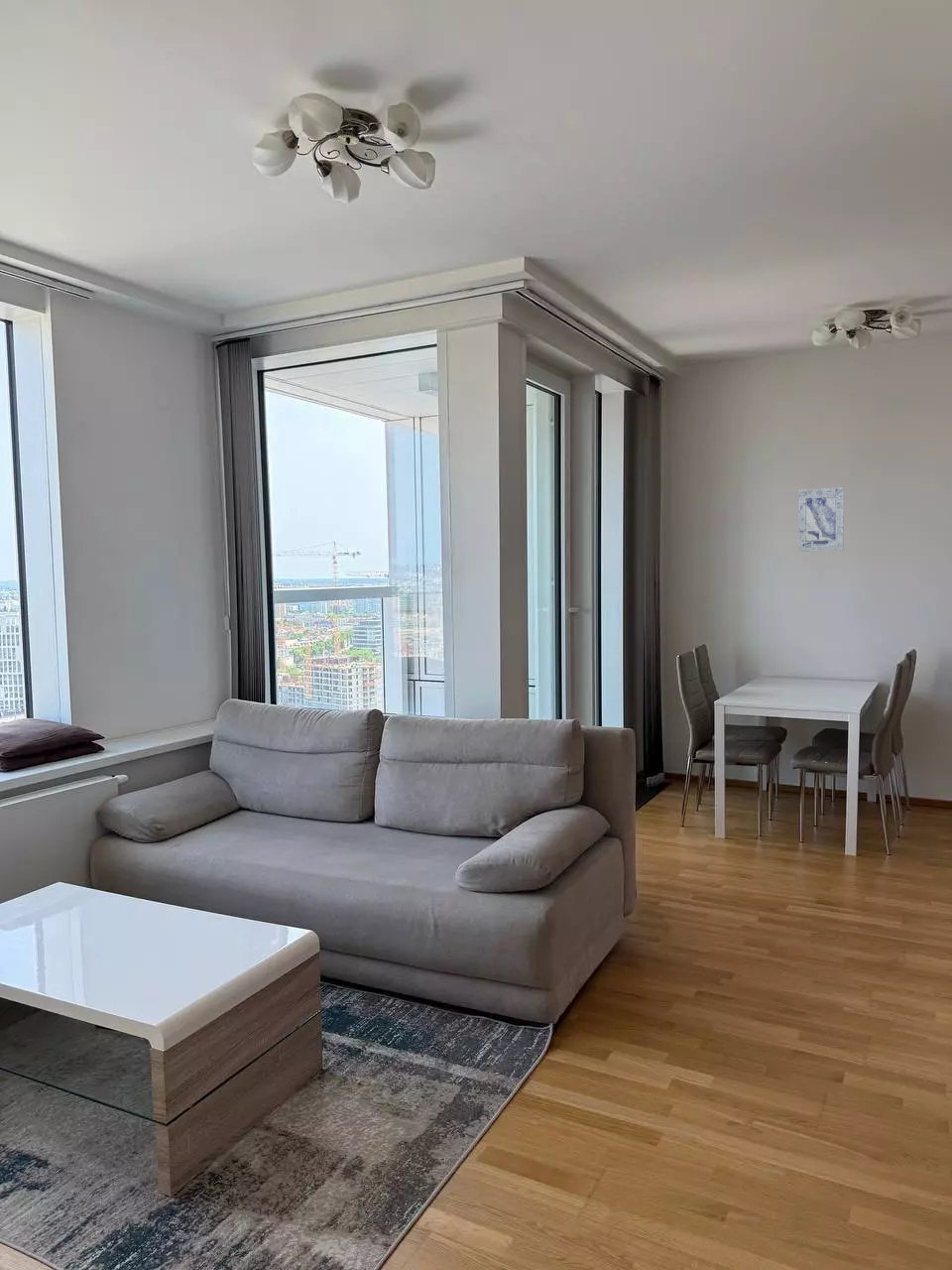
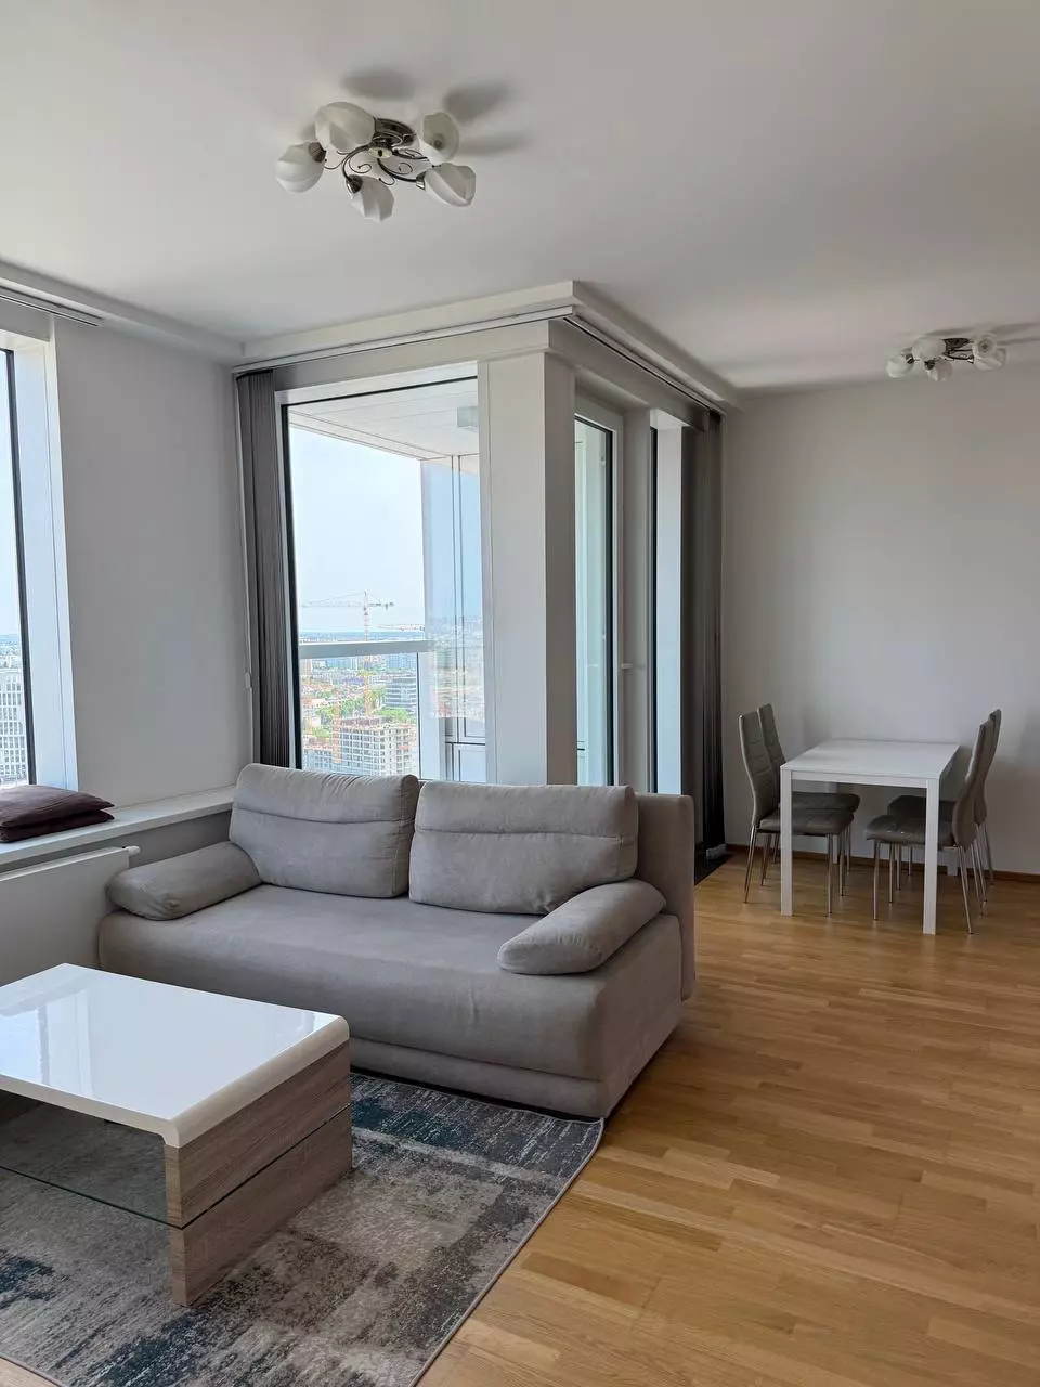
- wall art (820, 519)
